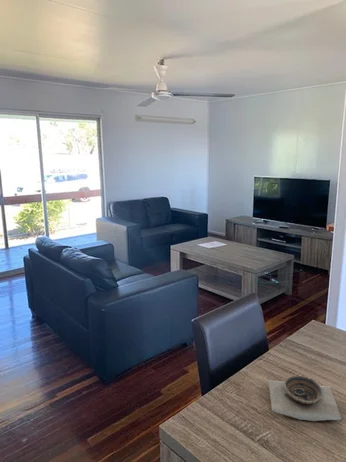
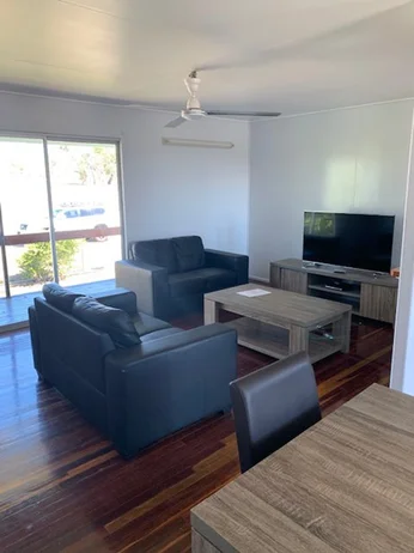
- bowl (302, 394)
